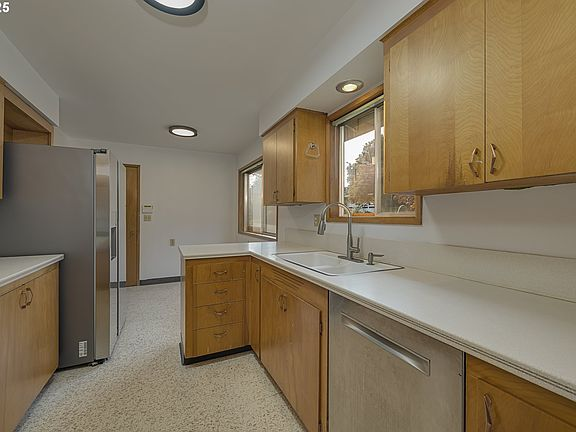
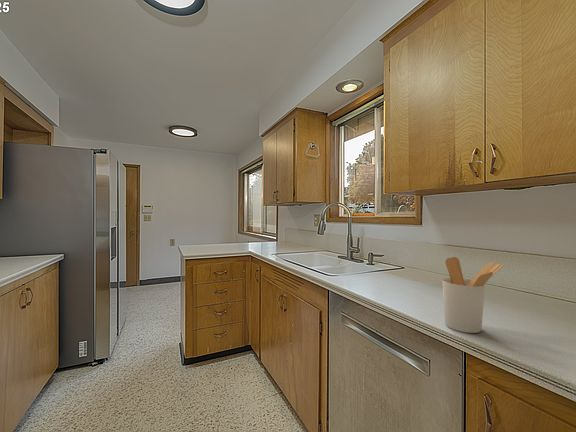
+ utensil holder (472, 293)
